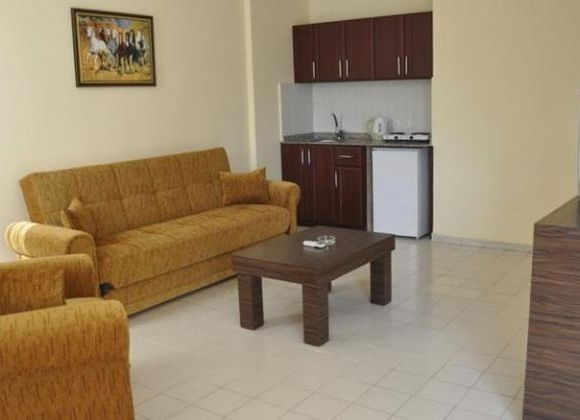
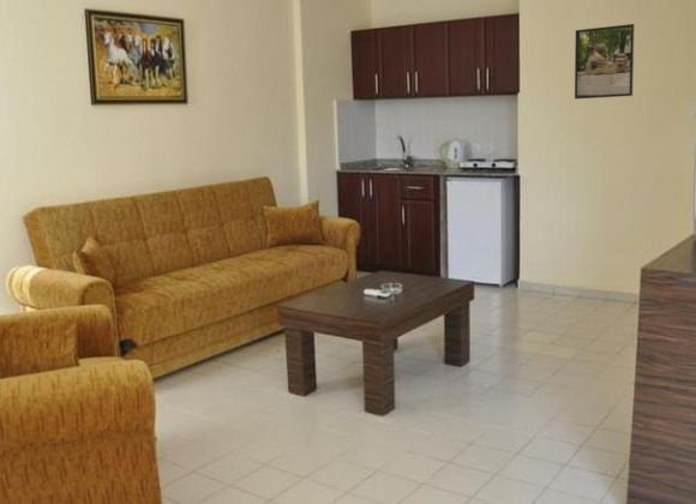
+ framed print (604, 62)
